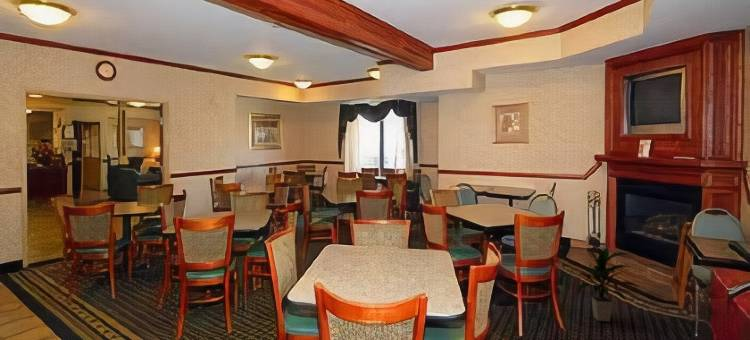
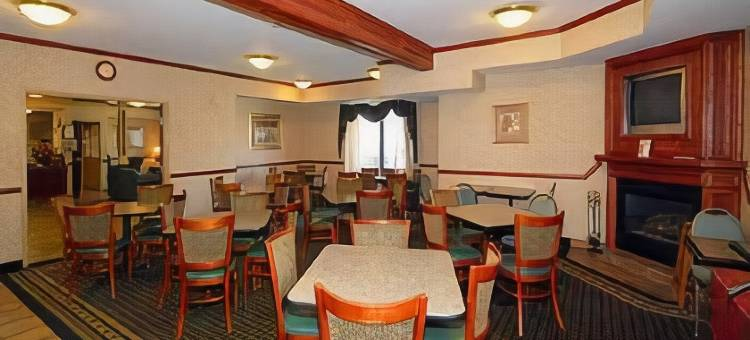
- indoor plant (602, 281)
